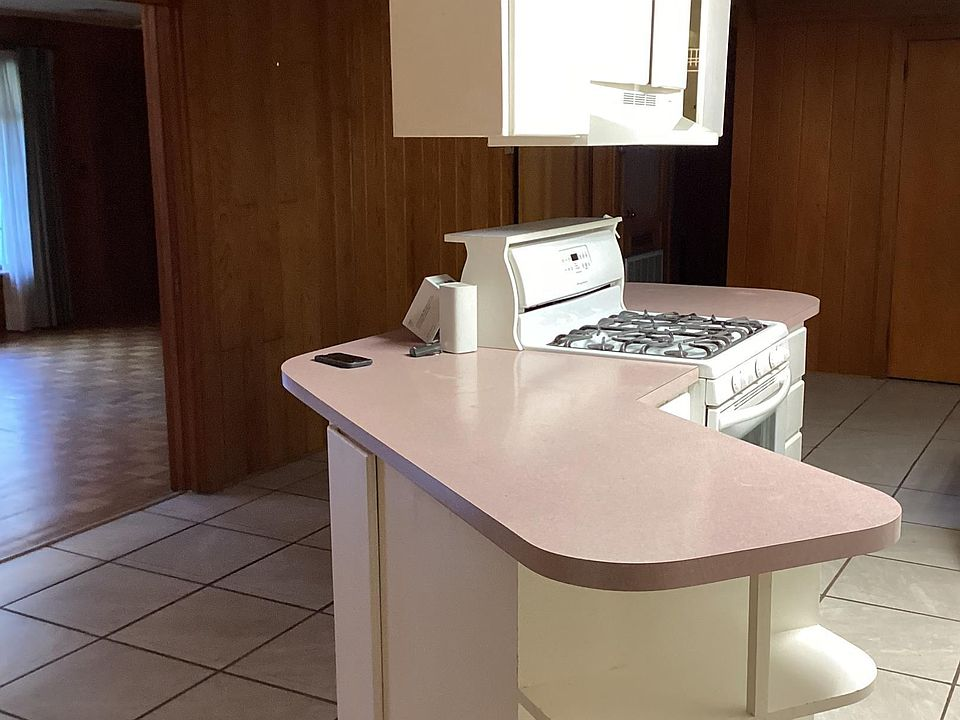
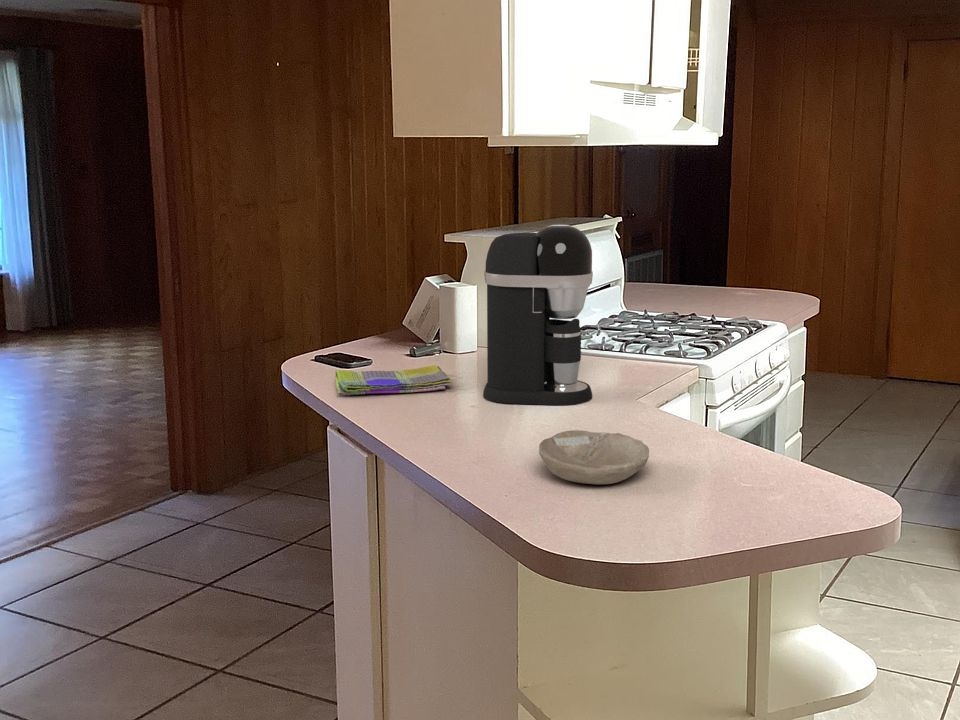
+ bowl (593, 459)
+ coffee maker (538, 312)
+ dish towel (392, 379)
